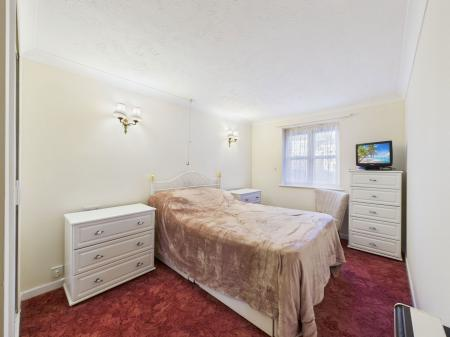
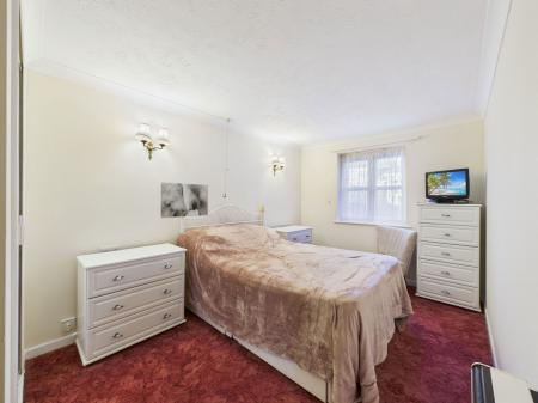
+ wall art (185, 200)
